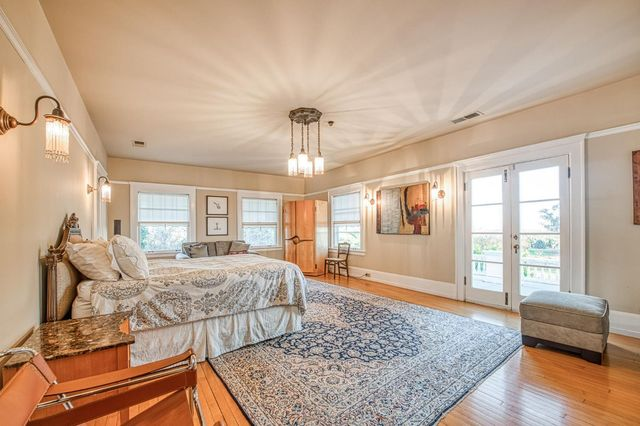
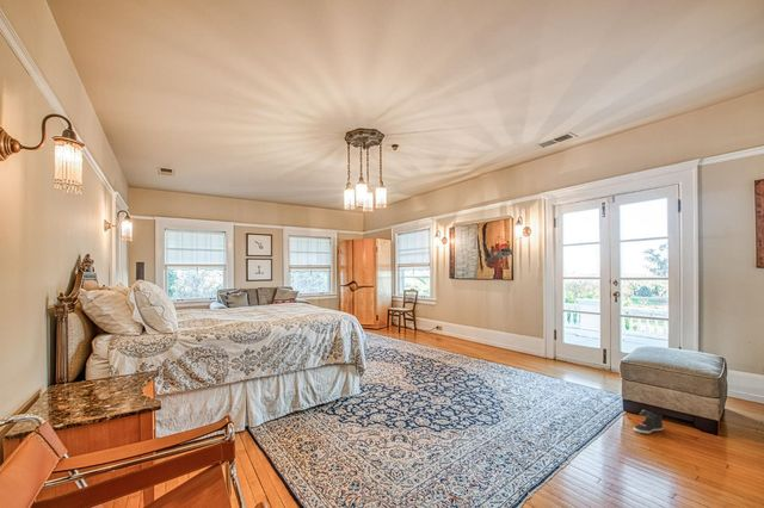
+ sneaker (647, 421)
